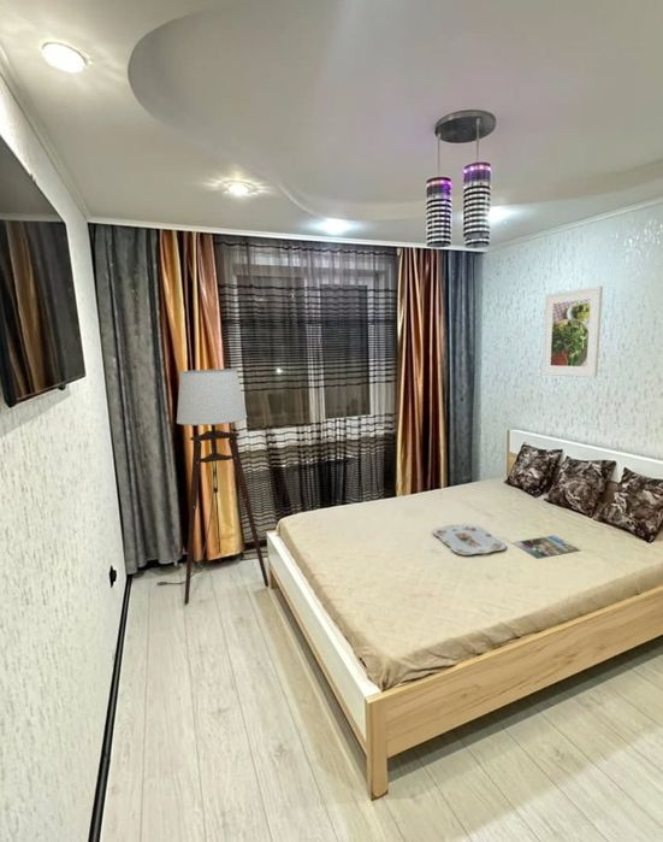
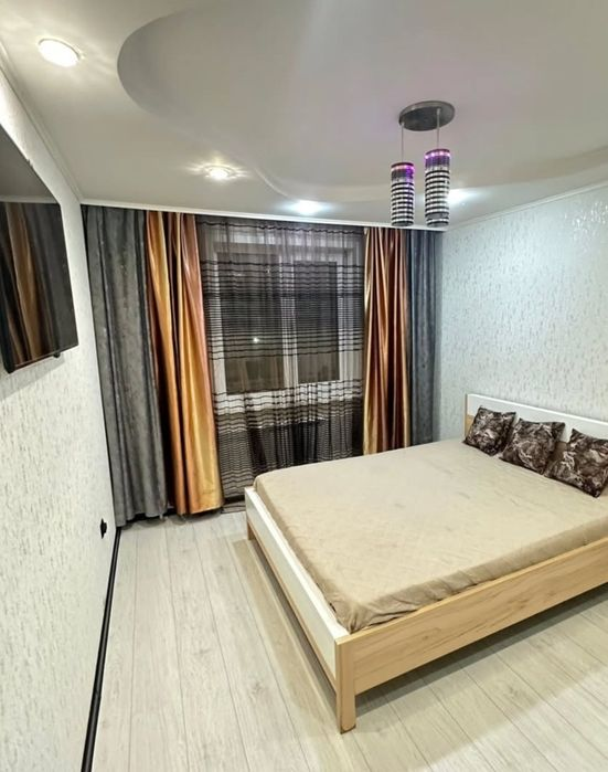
- magazine (545, 546)
- serving tray (467, 538)
- floor lamp (197, 481)
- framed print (569, 334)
